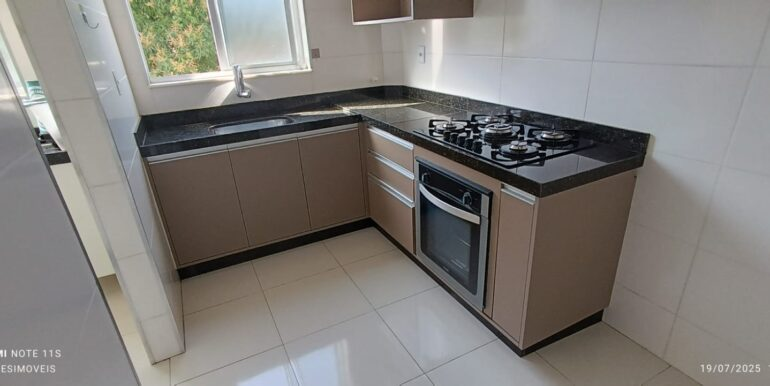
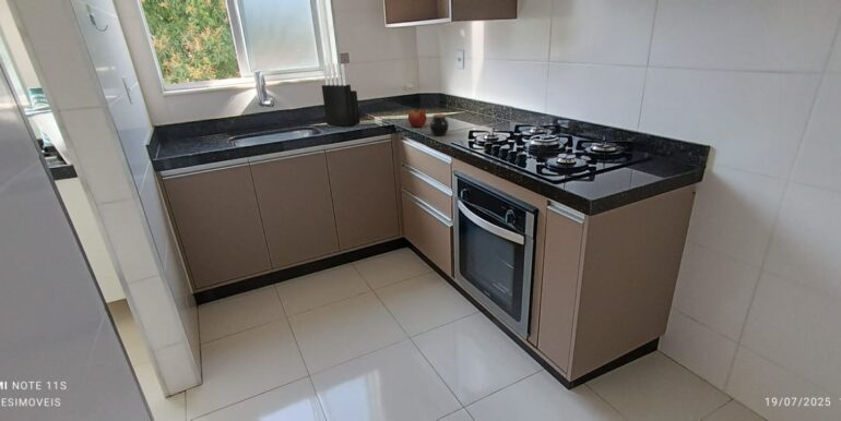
+ jar (439, 124)
+ apple (416, 117)
+ knife block (341, 94)
